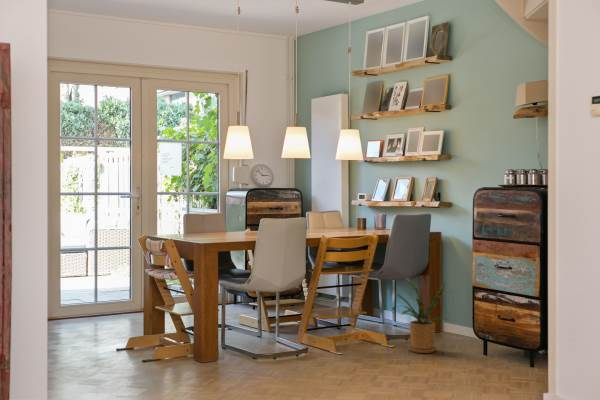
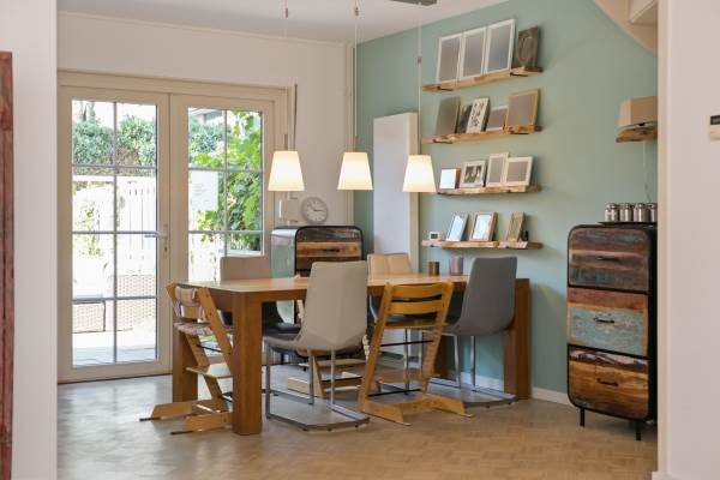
- house plant (420, 315)
